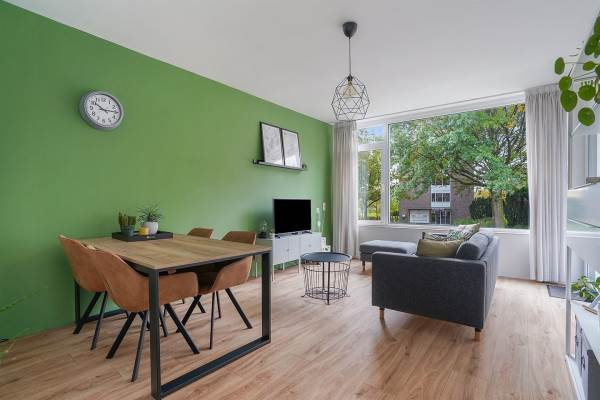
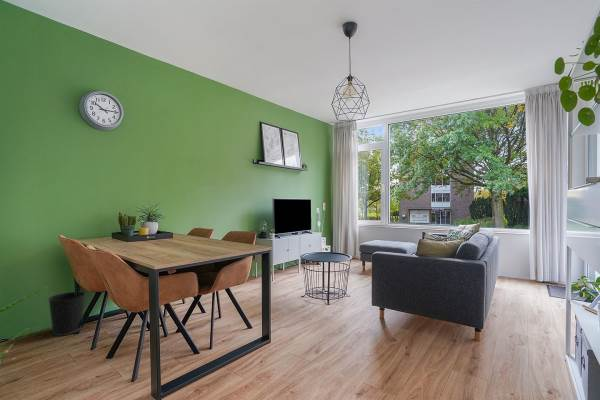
+ wastebasket (67, 313)
